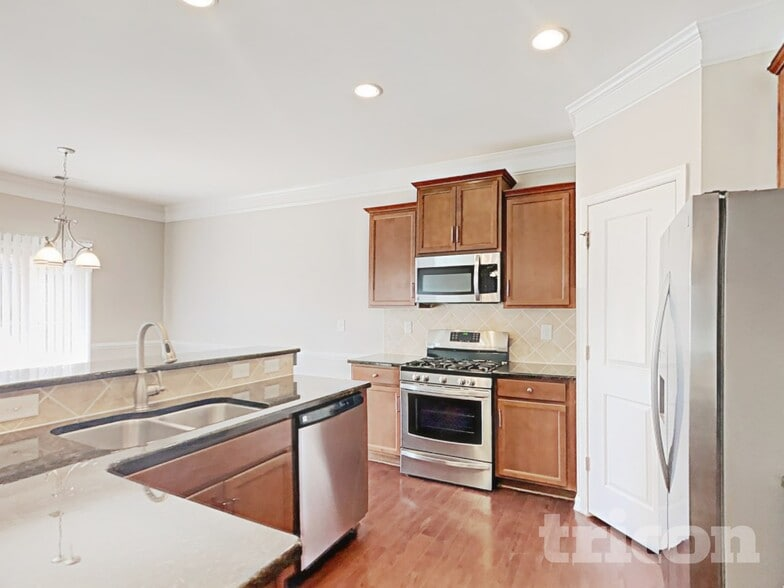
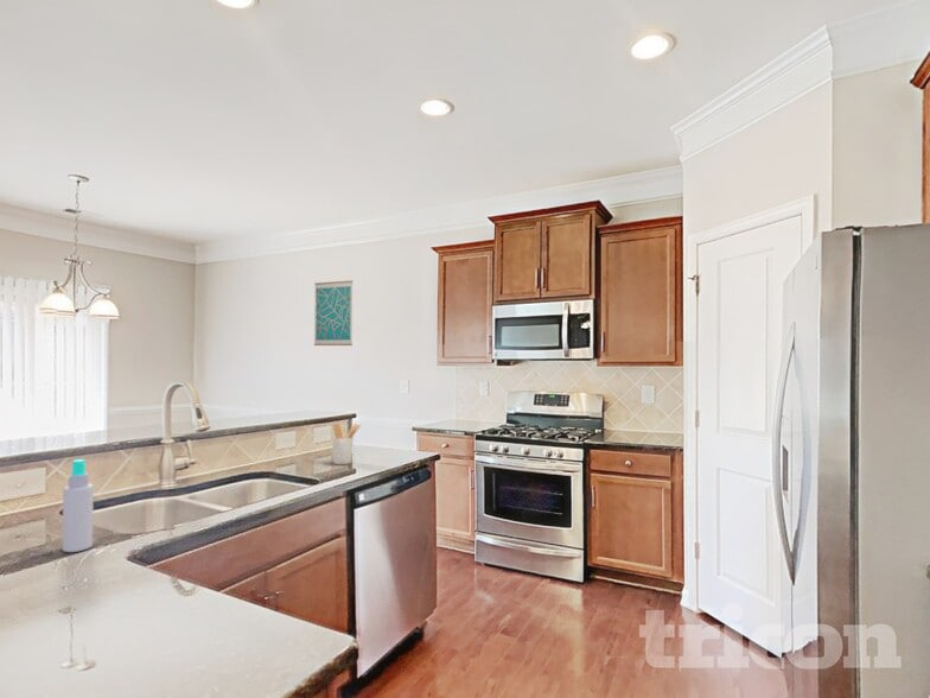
+ wall art (332, 313)
+ utensil holder (346, 443)
+ spray bottle (77, 503)
